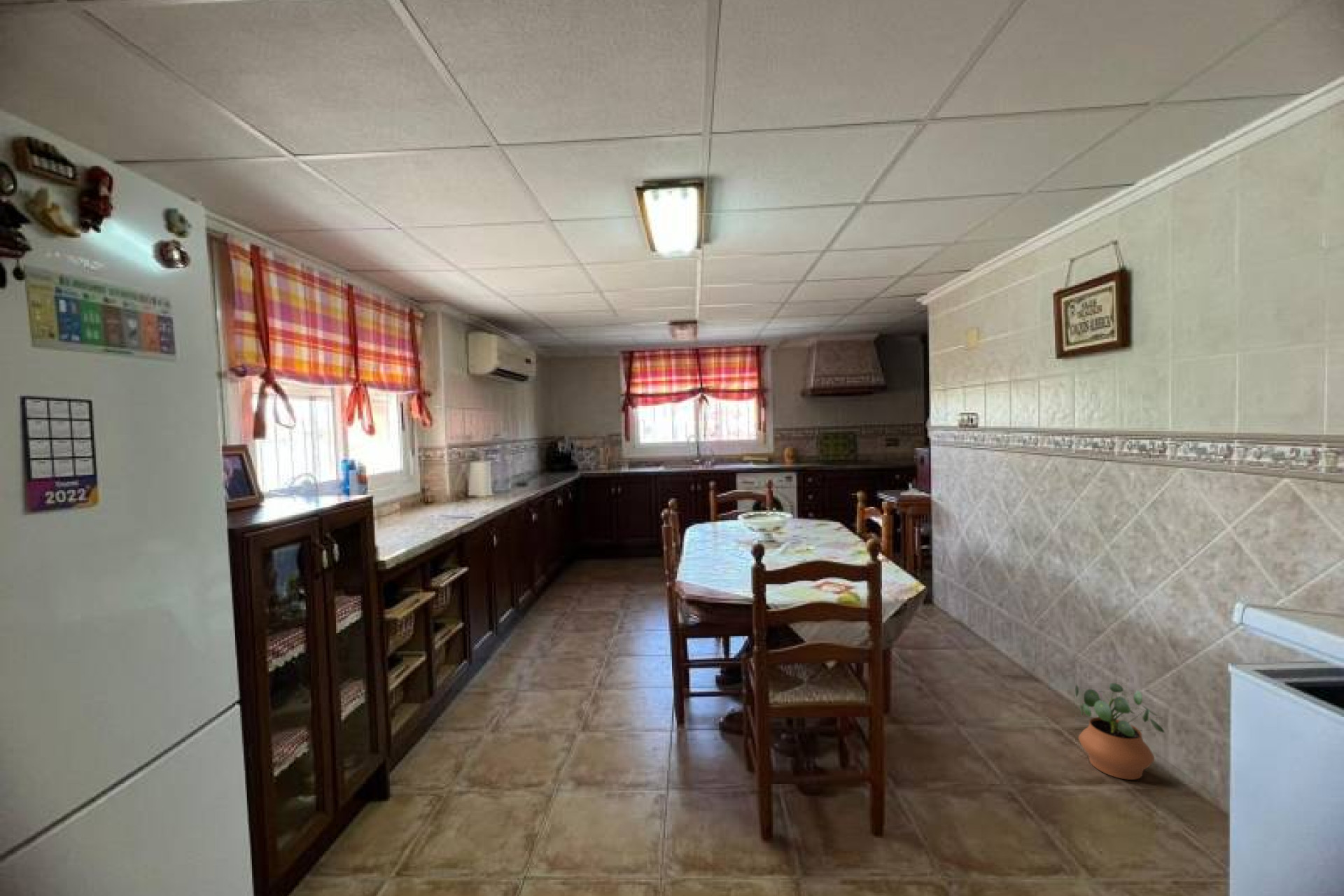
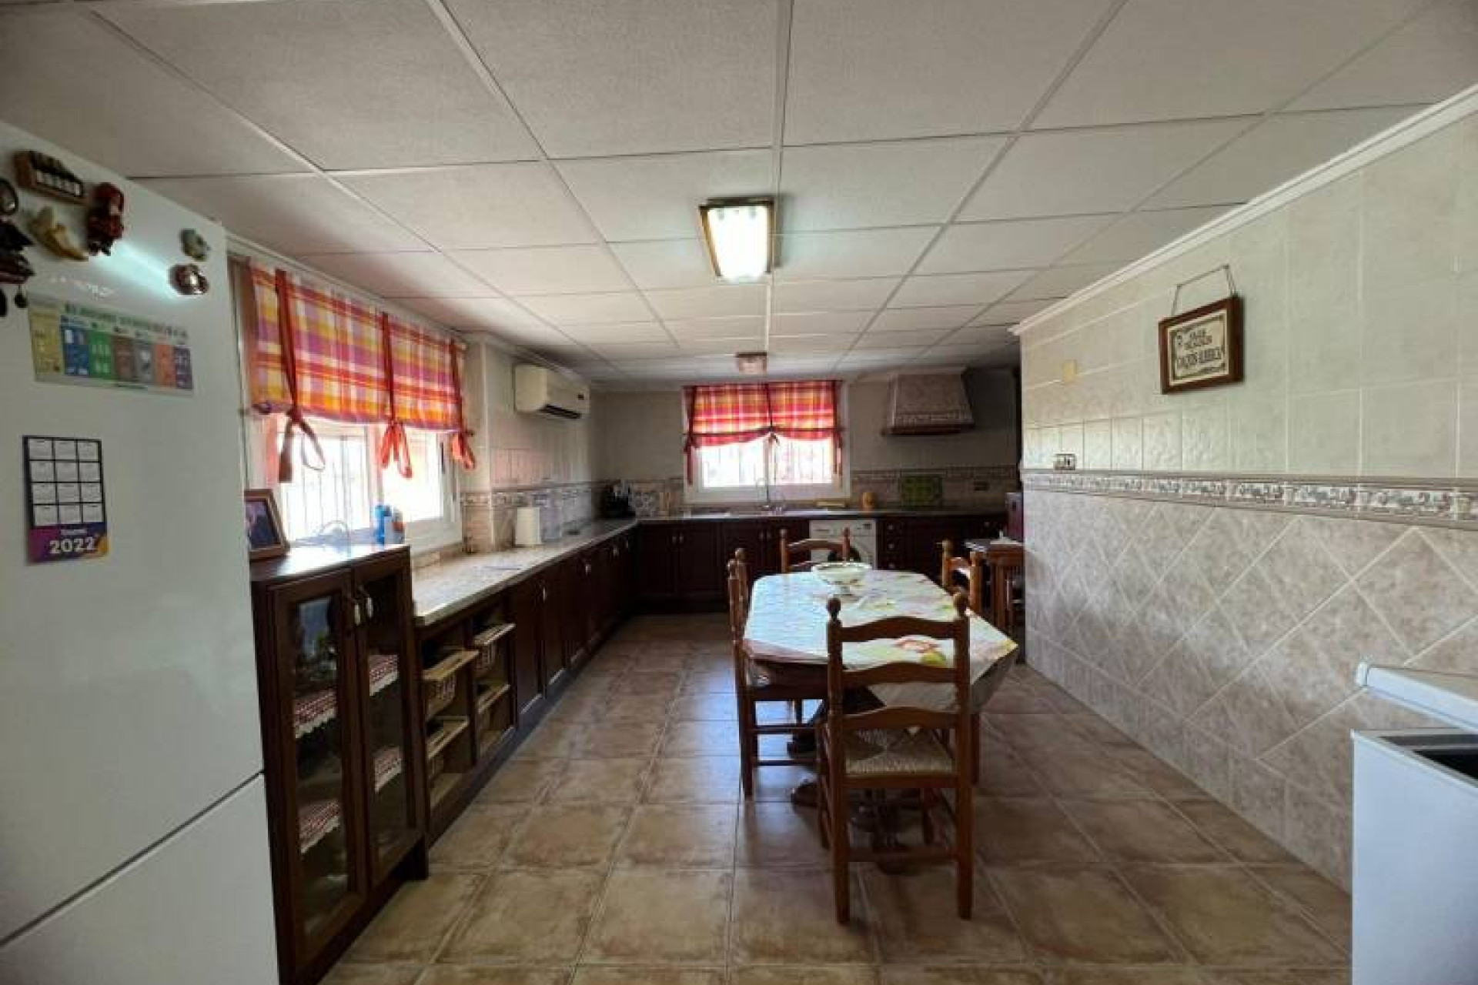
- potted plant (1121, 727)
